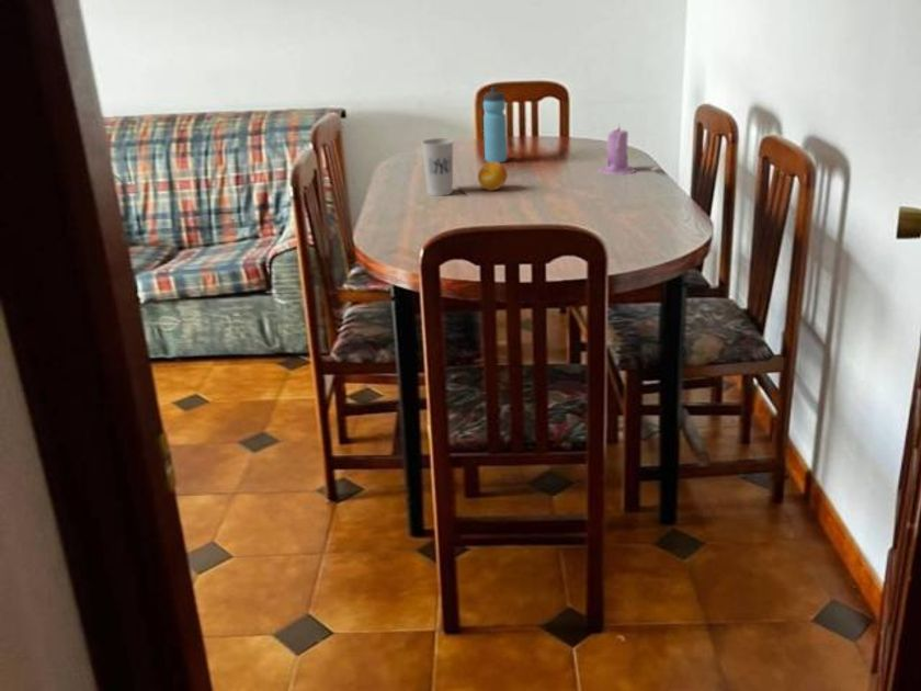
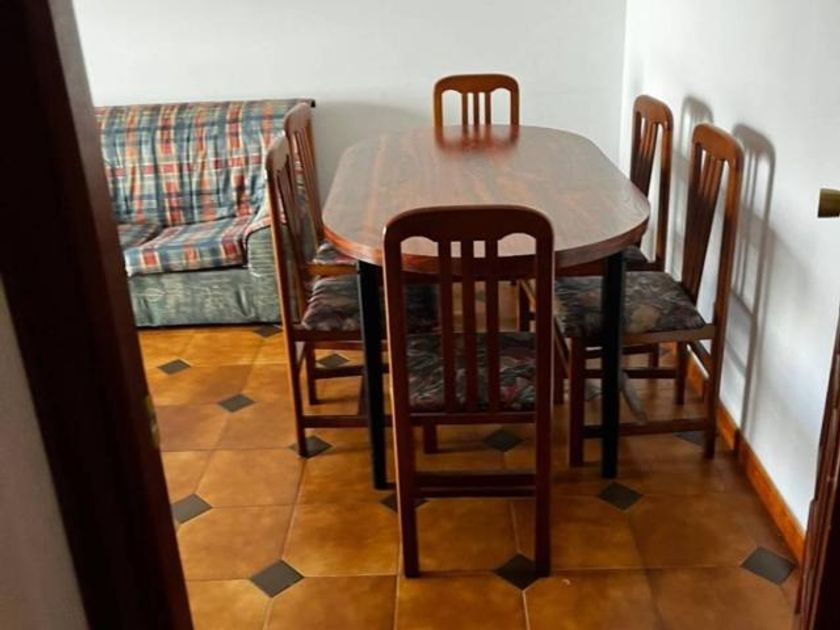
- water bottle (494, 124)
- cup (439, 167)
- candle (618, 148)
- fruit (492, 175)
